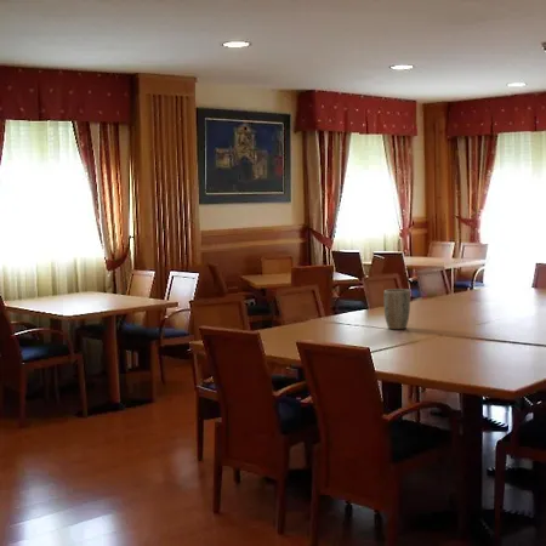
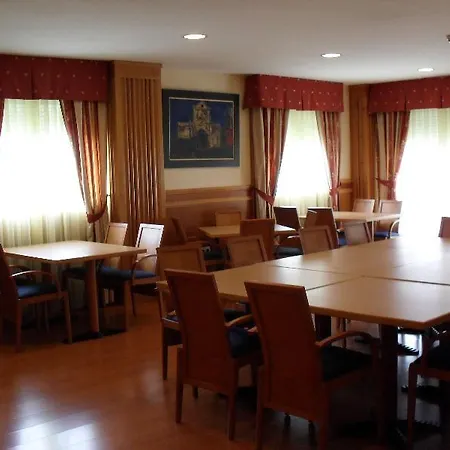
- plant pot (397, 308)
